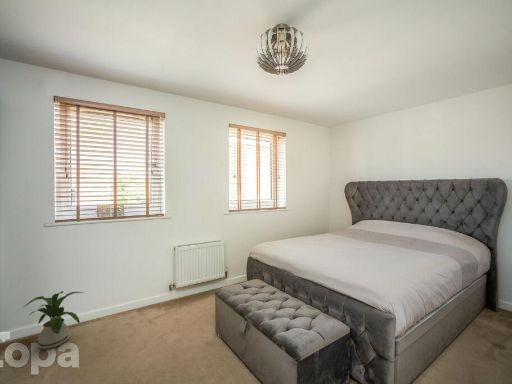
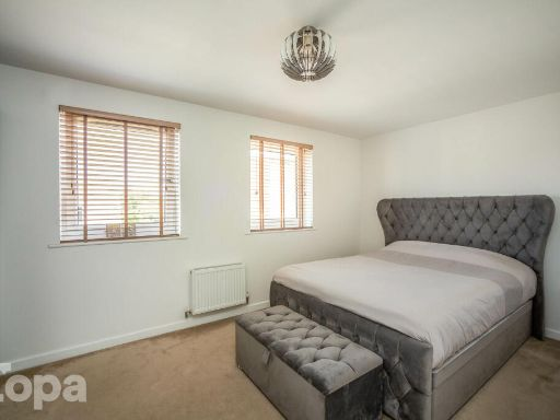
- house plant (56, 312)
